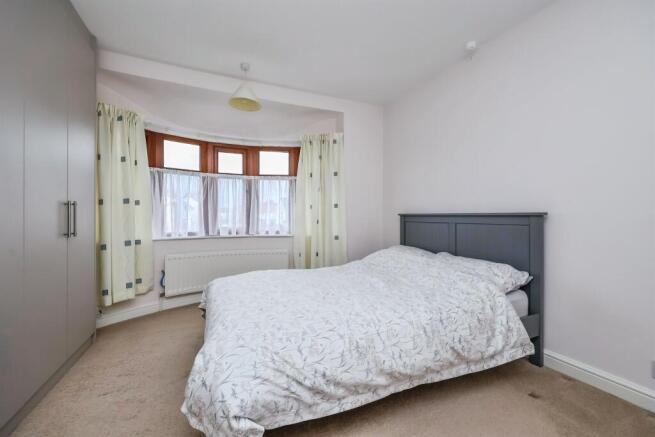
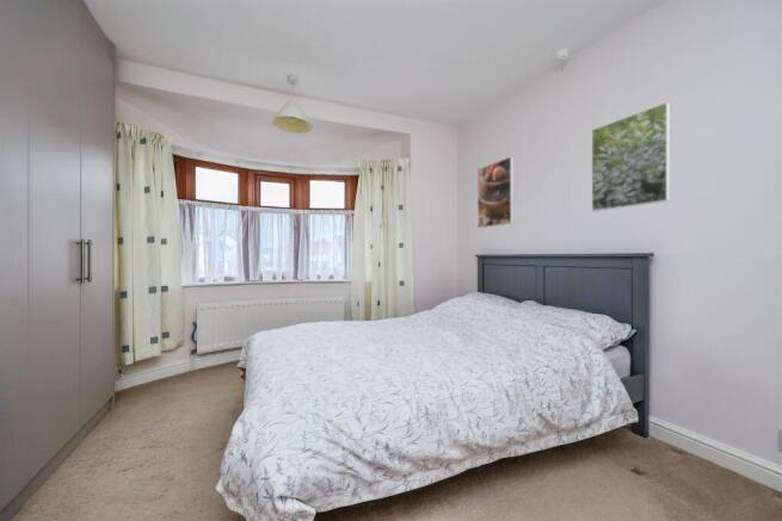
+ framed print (627, 161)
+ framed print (494, 194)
